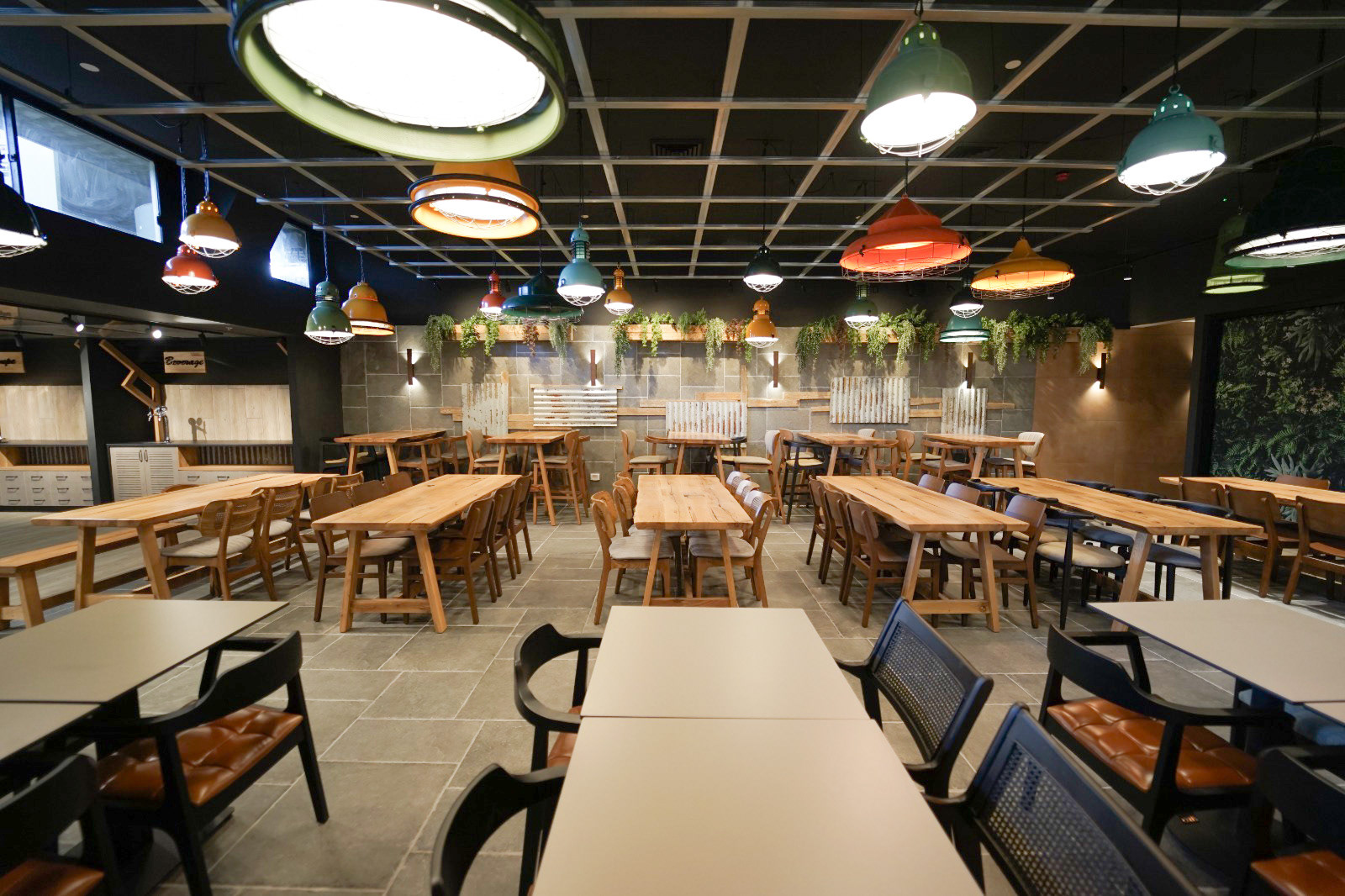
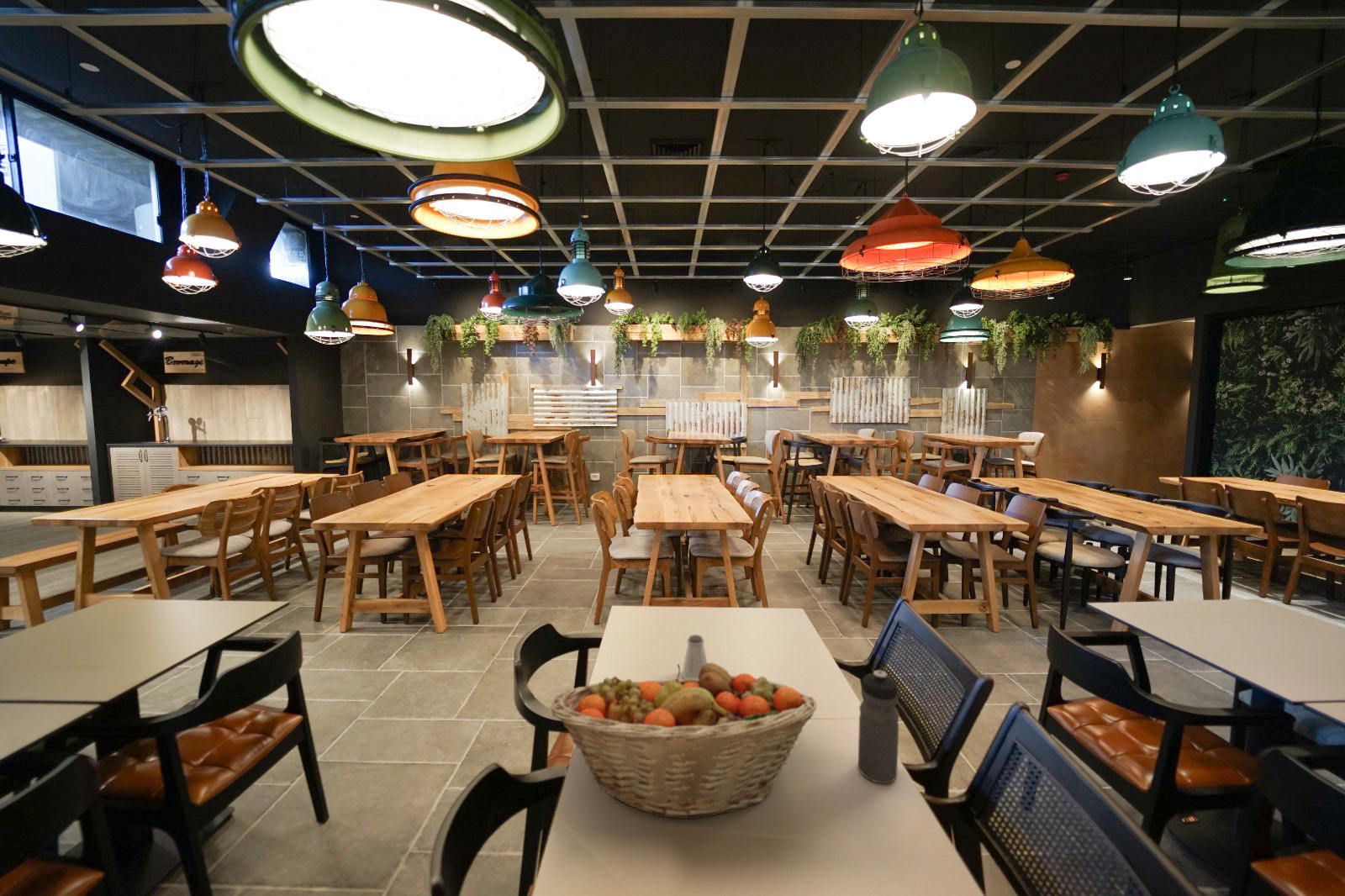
+ saltshaker (695, 656)
+ fruit basket (683, 720)
+ water bottle (878, 722)
